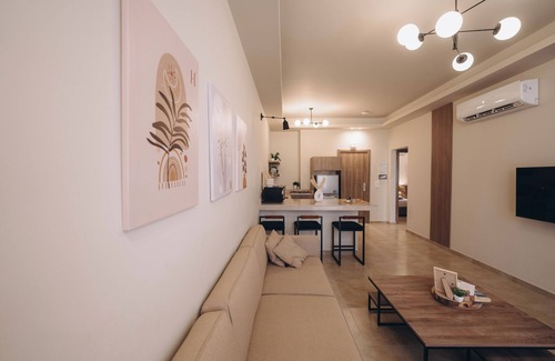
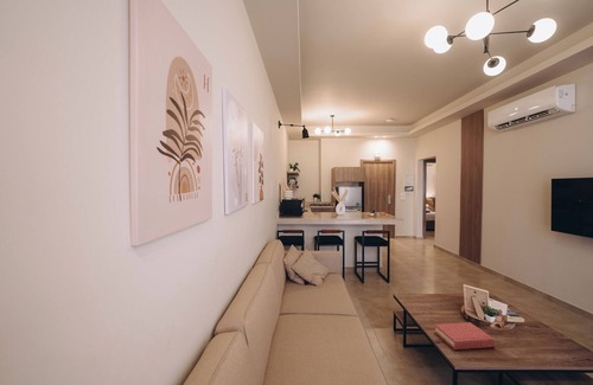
+ hardback book (463, 335)
